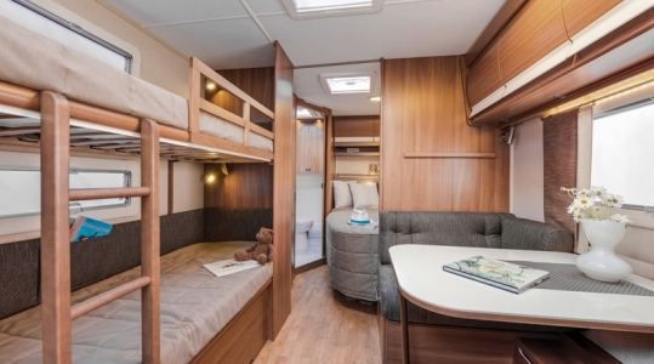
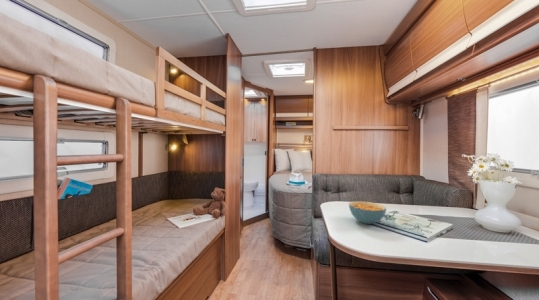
+ cereal bowl (366, 213)
